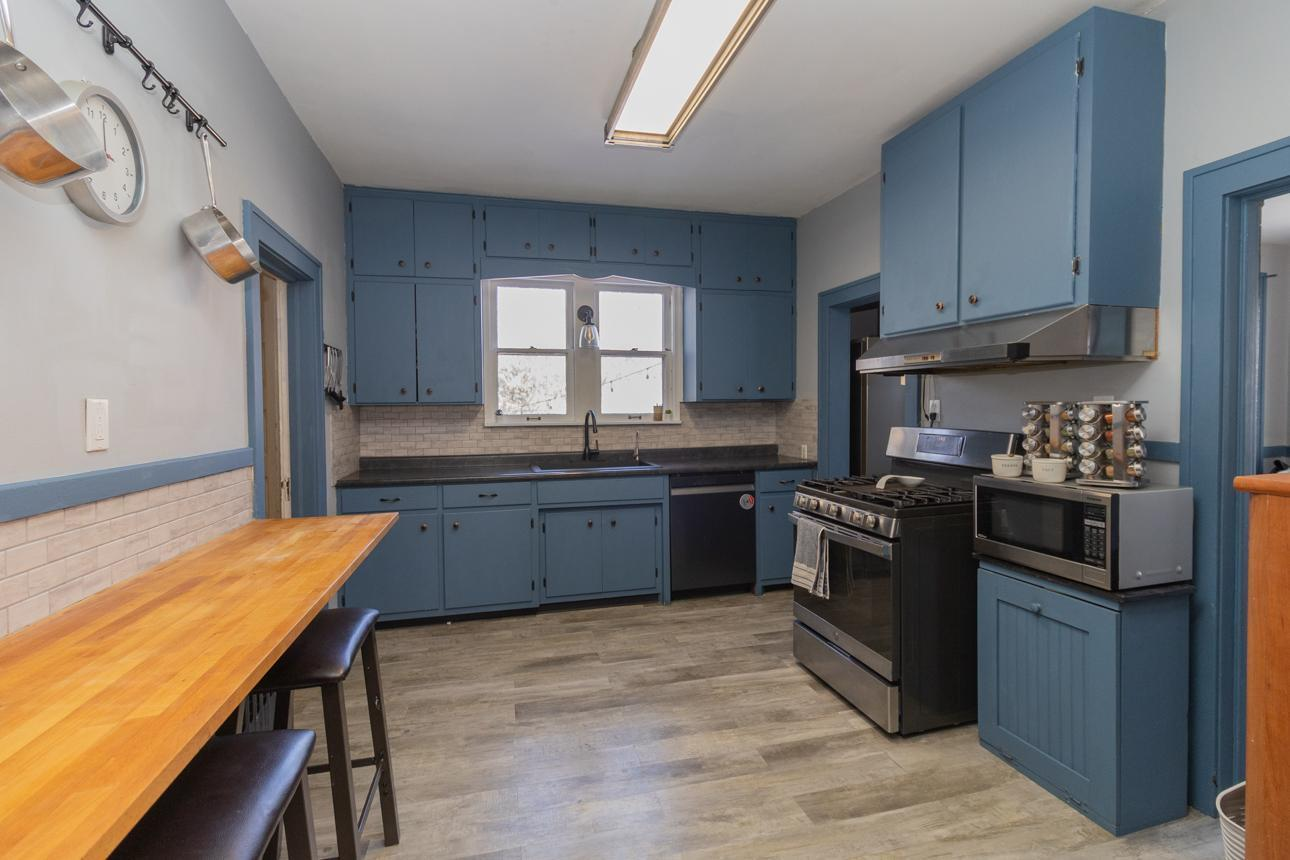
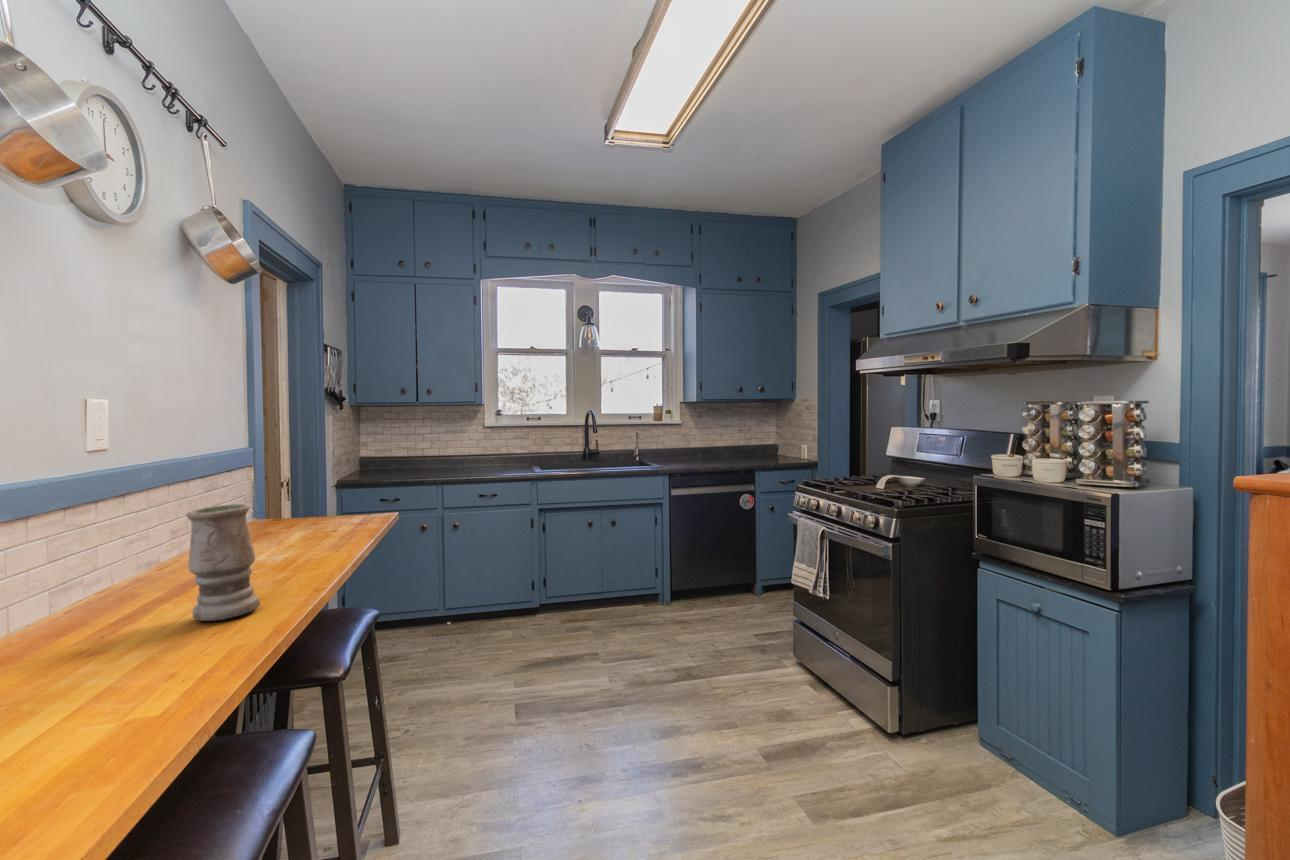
+ vase (224, 560)
